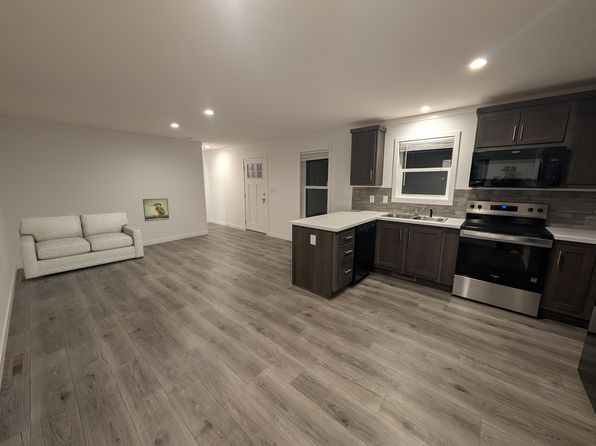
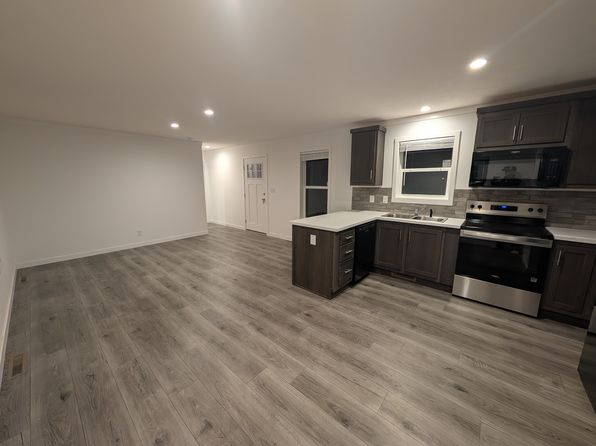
- sofa (85, 239)
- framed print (156, 209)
